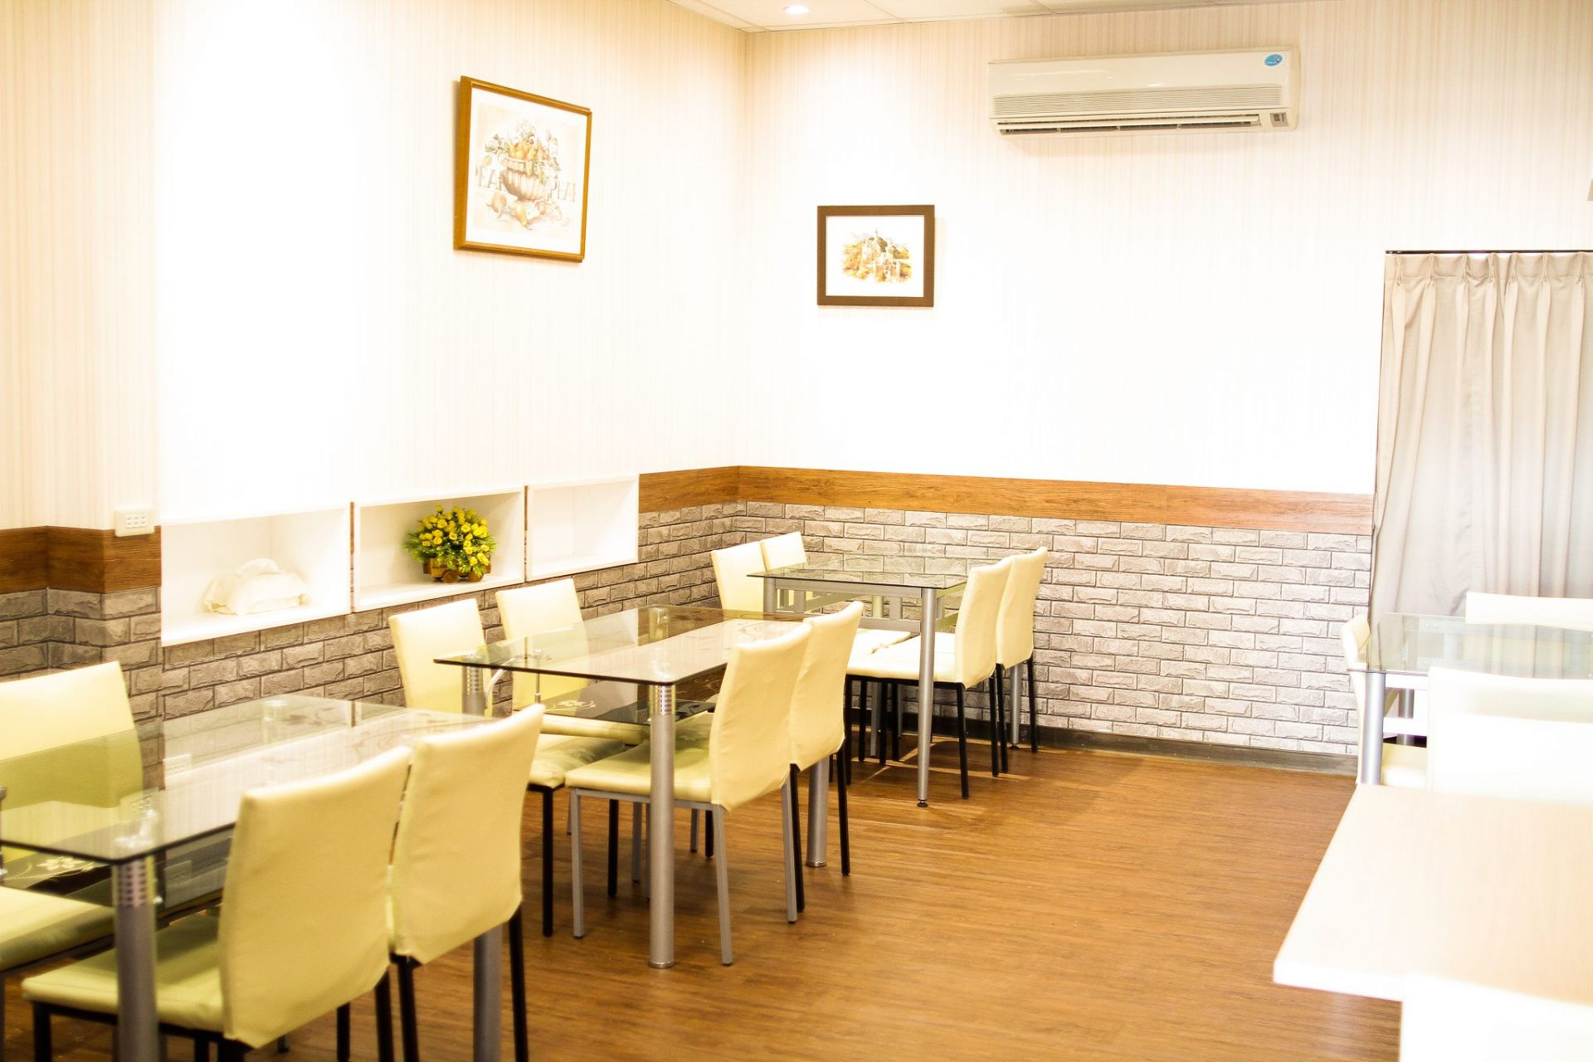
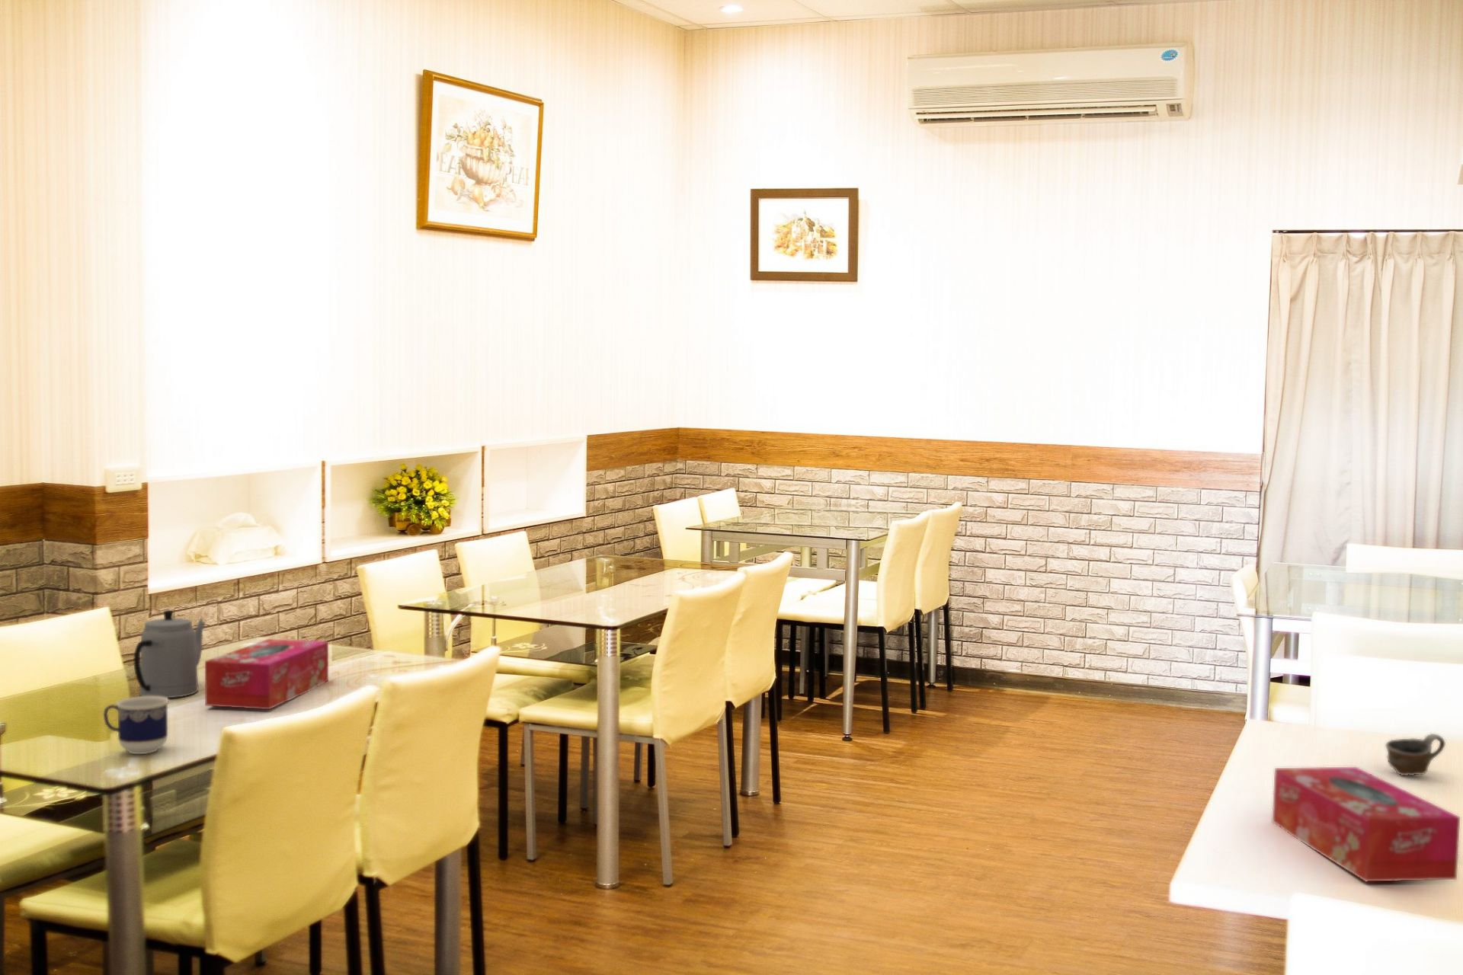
+ tissue box (1361, 820)
+ tissue box (269, 671)
+ cup (136, 726)
+ teapot (171, 651)
+ cup (1412, 754)
